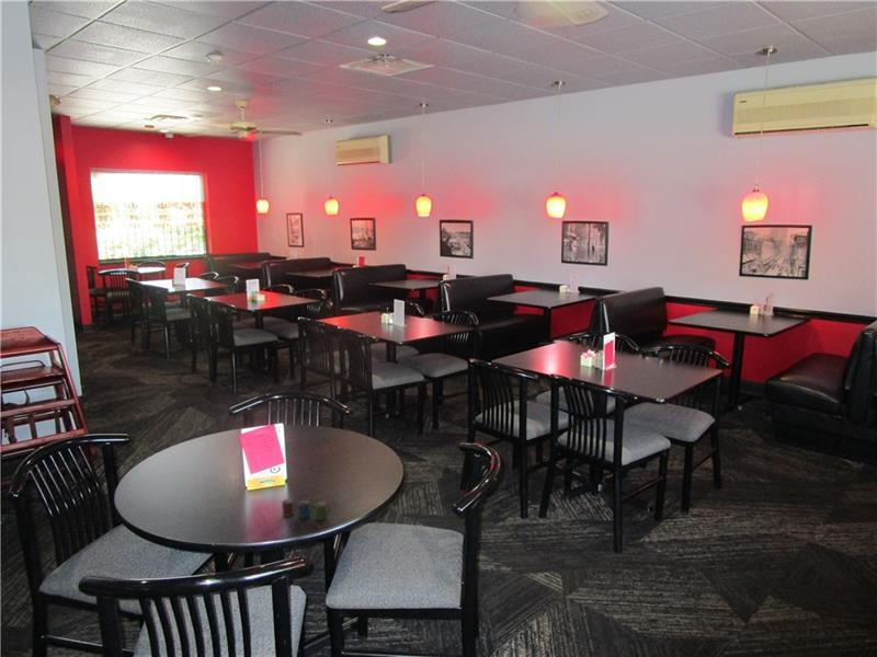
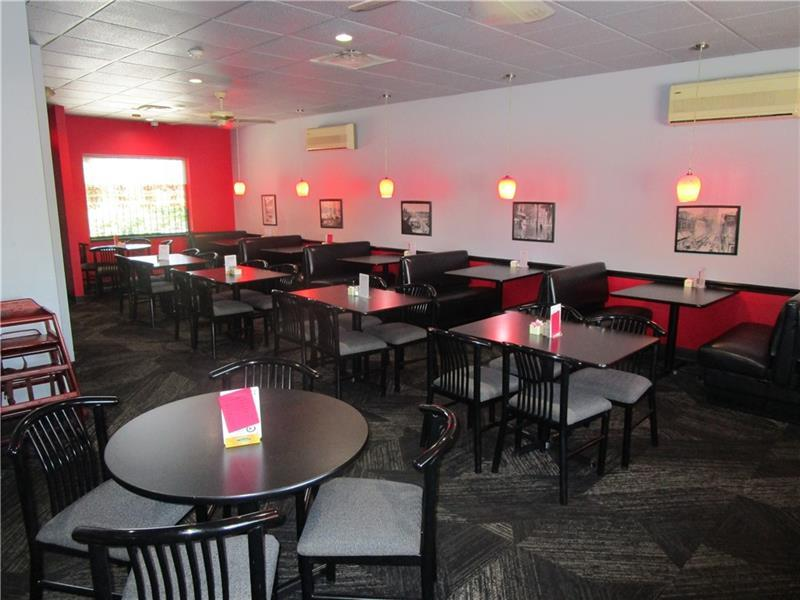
- cup (305, 505)
